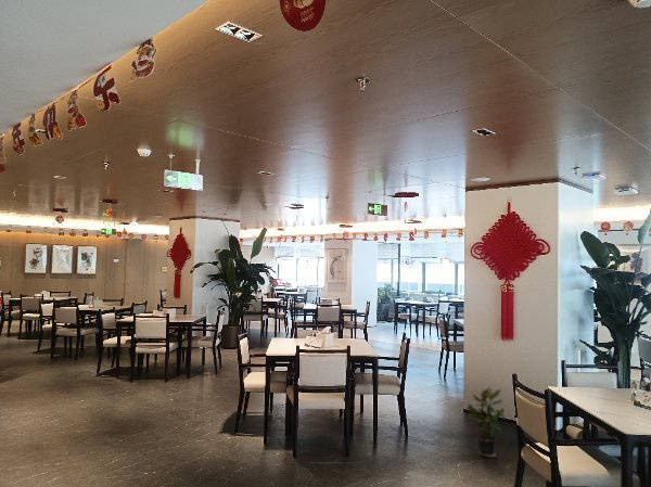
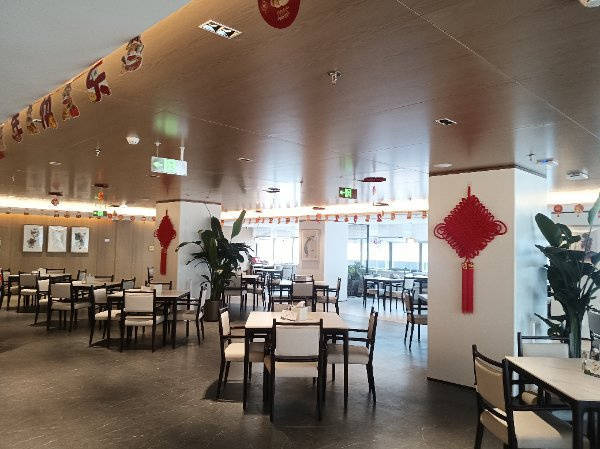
- potted plant (485, 420)
